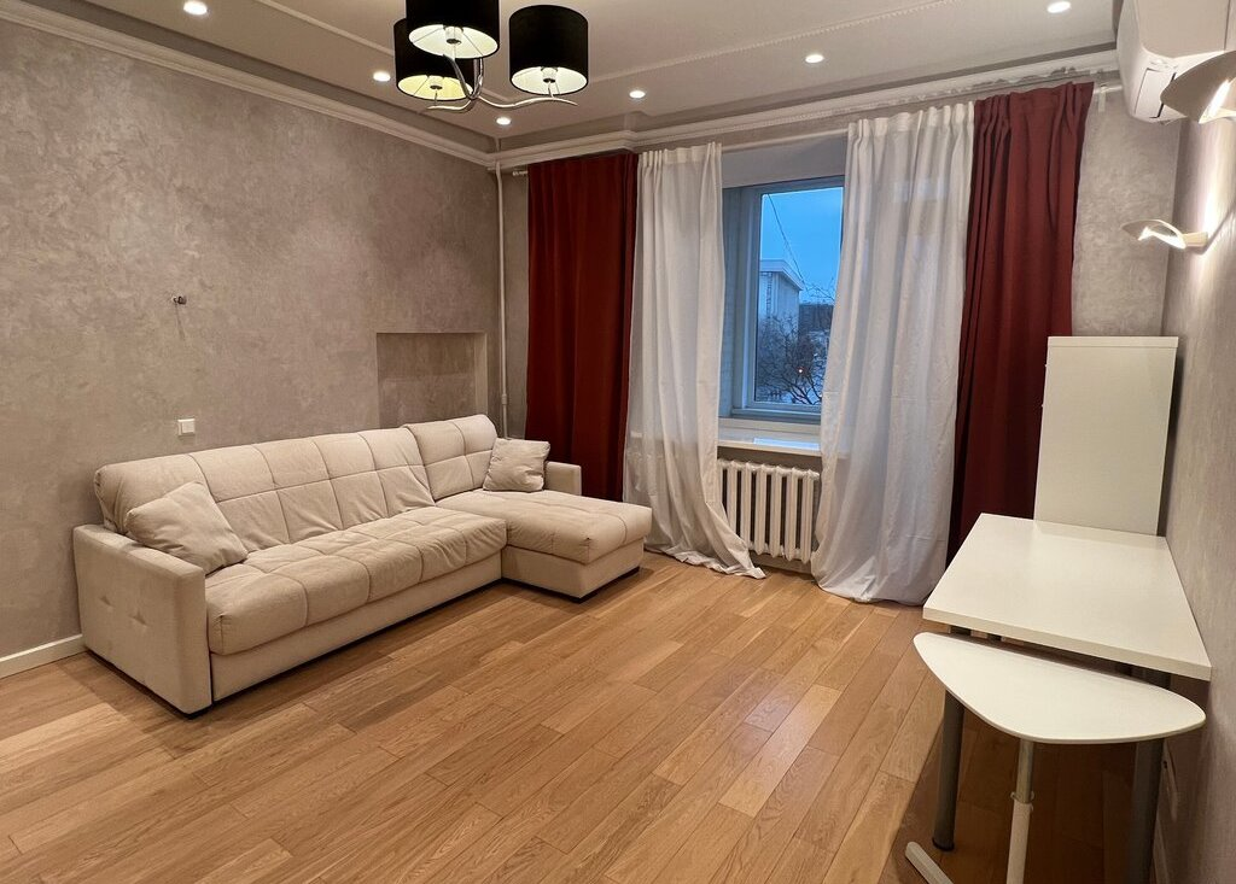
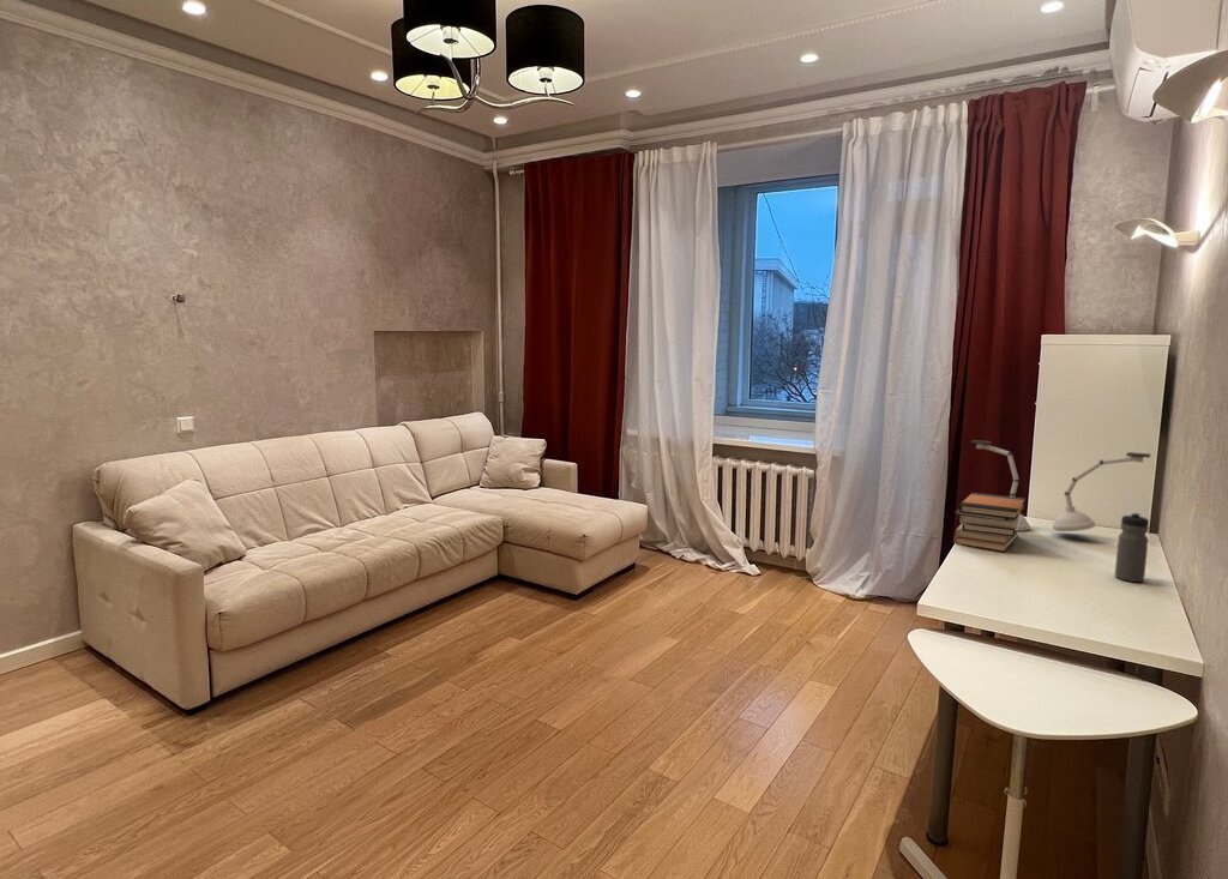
+ desk lamp (1065, 492)
+ book stack (989, 520)
+ water bottle (1132, 546)
